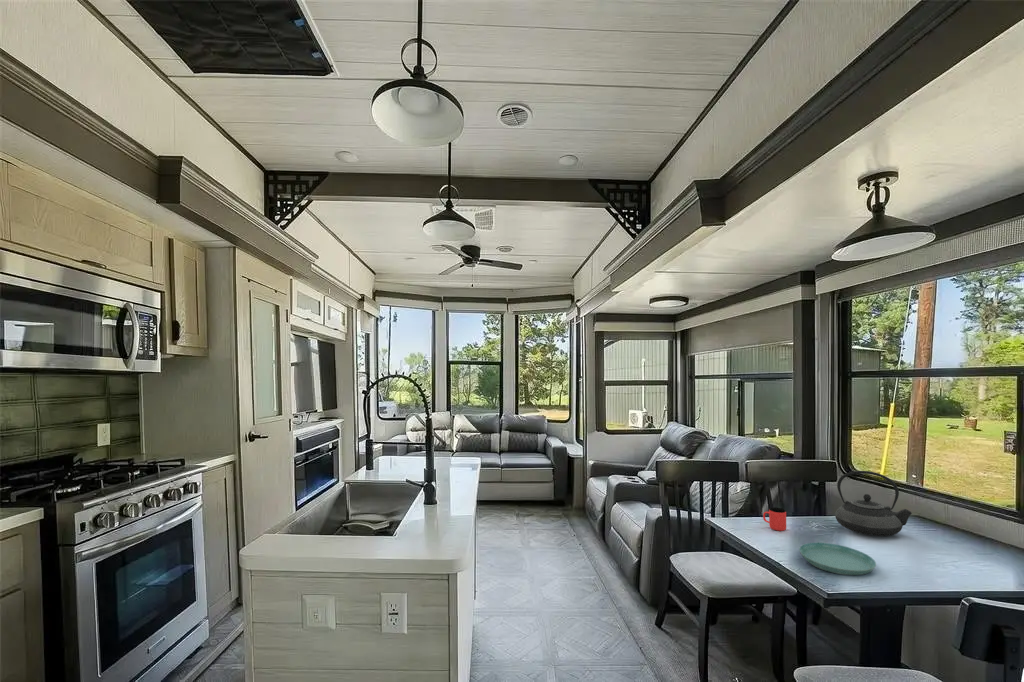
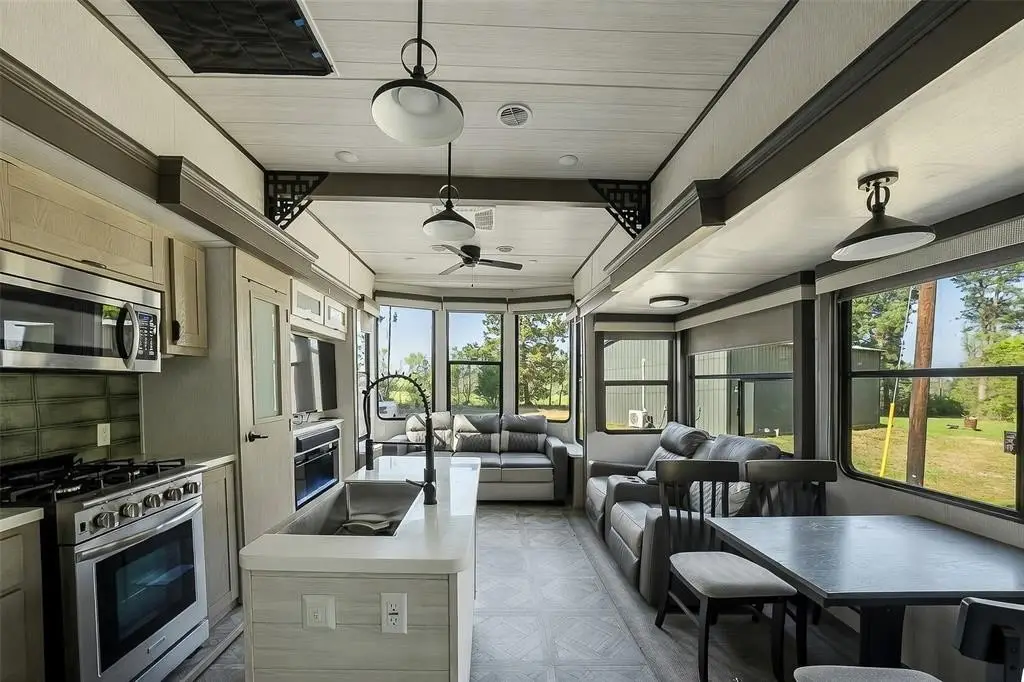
- saucer (836, 559)
- cup (774, 518)
- teapot (872, 501)
